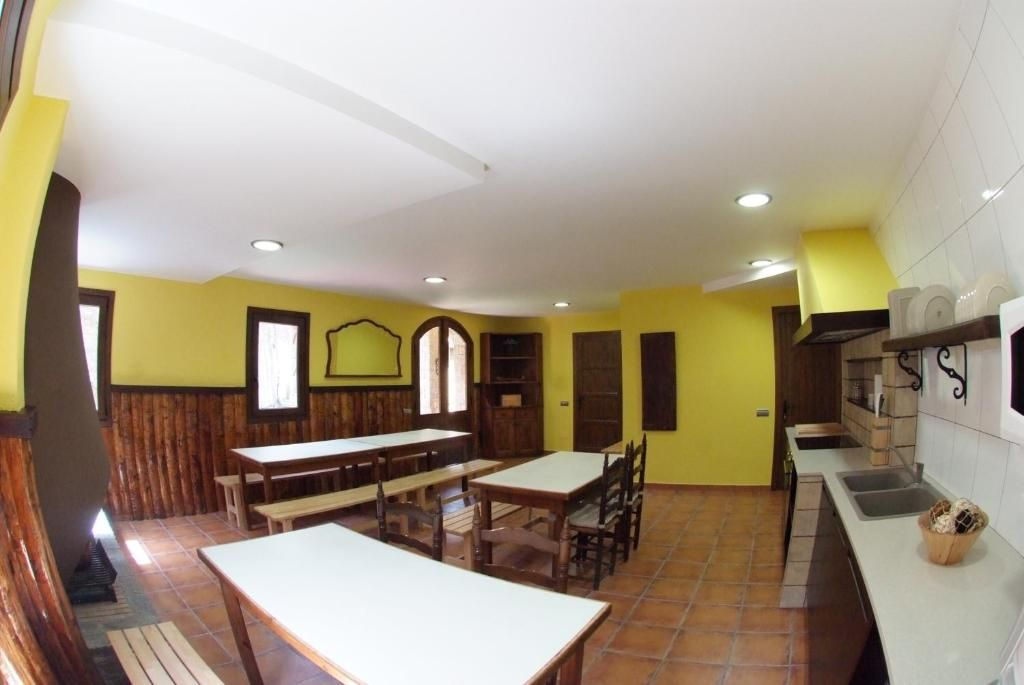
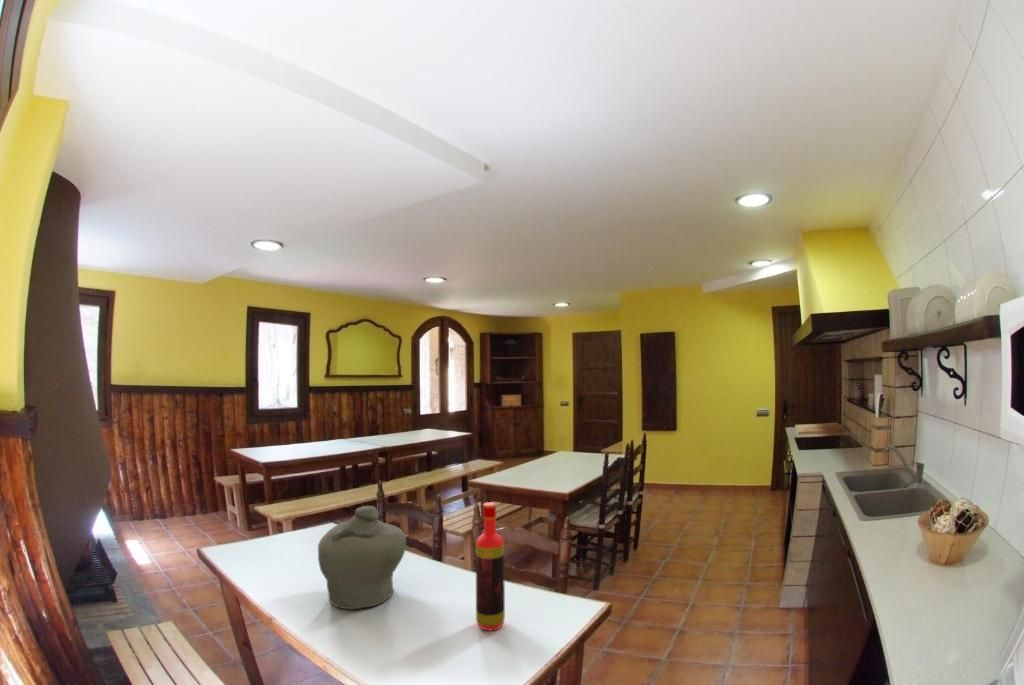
+ jar (362, 551)
+ bottle (490, 563)
